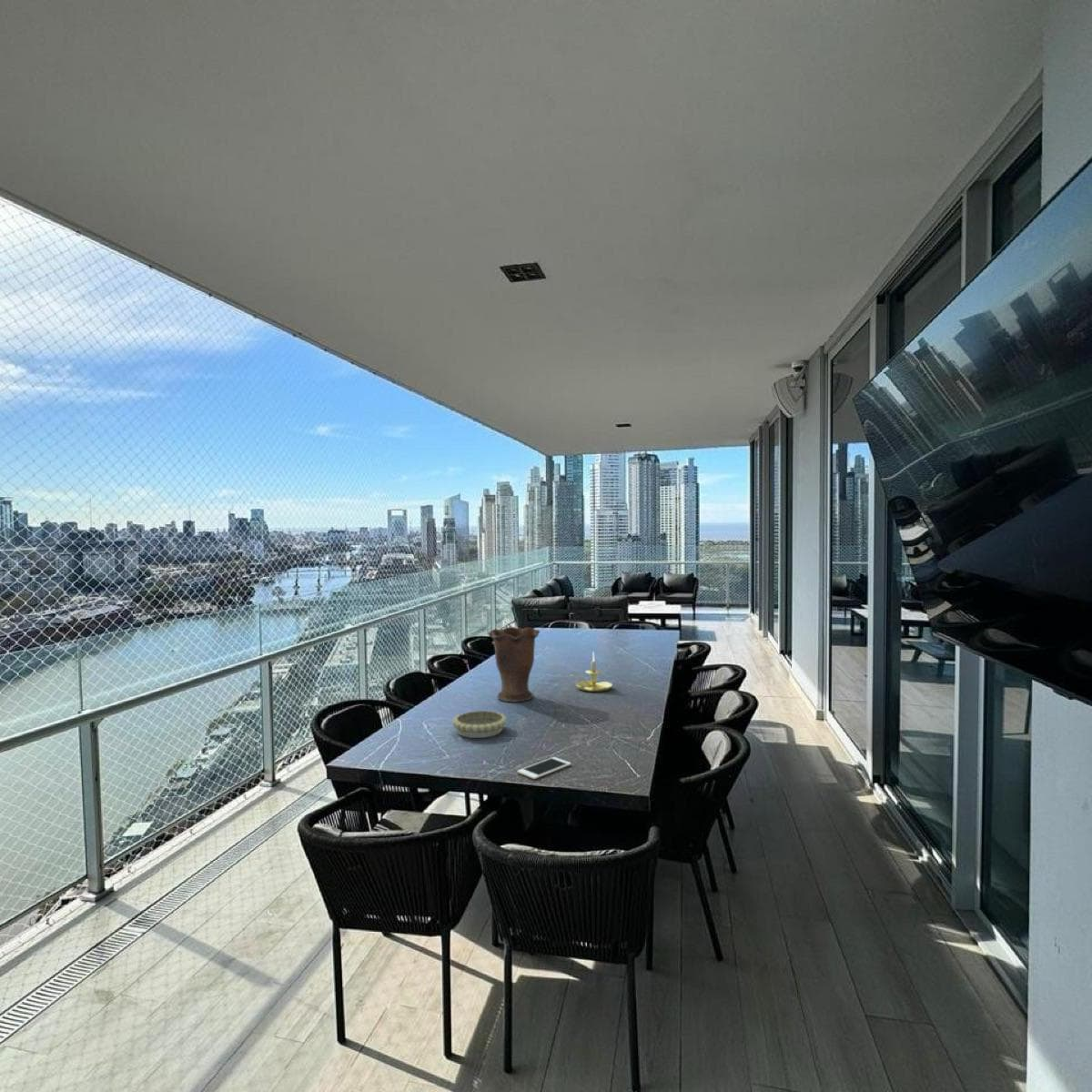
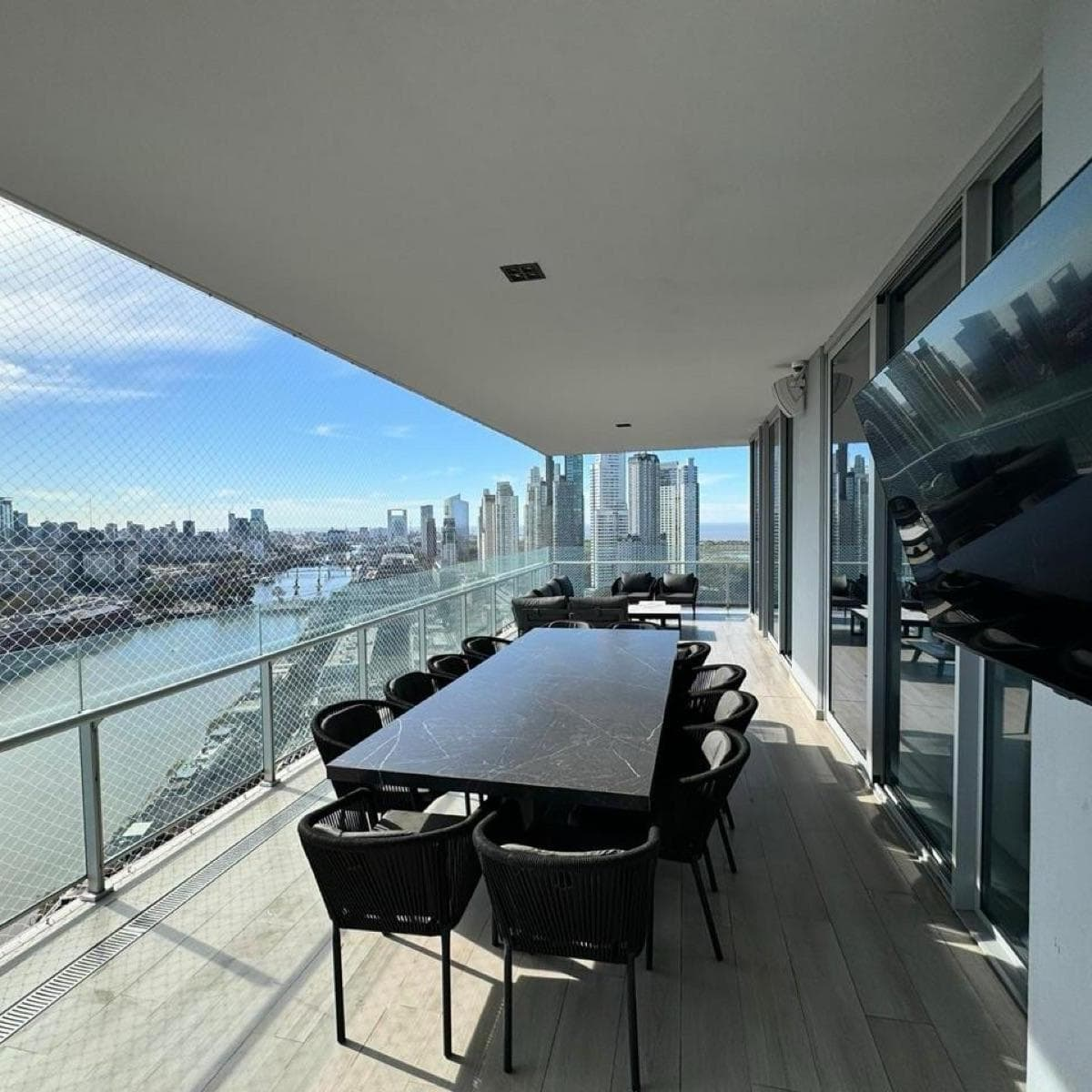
- vase (514, 663)
- candle holder (591, 670)
- decorative bowl (480, 723)
- cell phone (544, 767)
